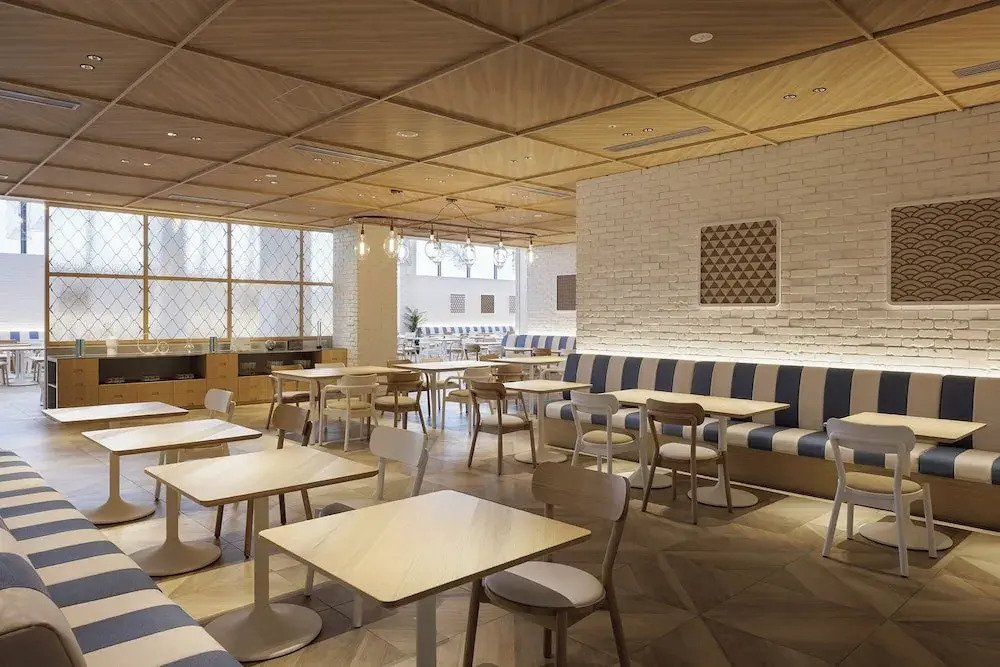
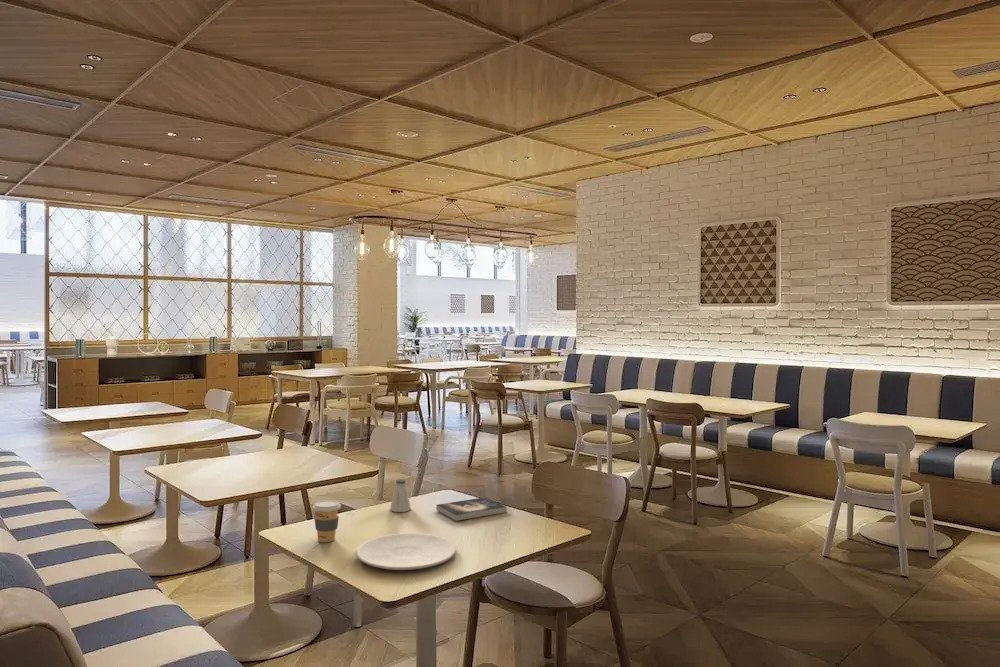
+ saltshaker (400, 494)
+ coffee cup (326, 521)
+ book (471, 508)
+ plate (406, 551)
